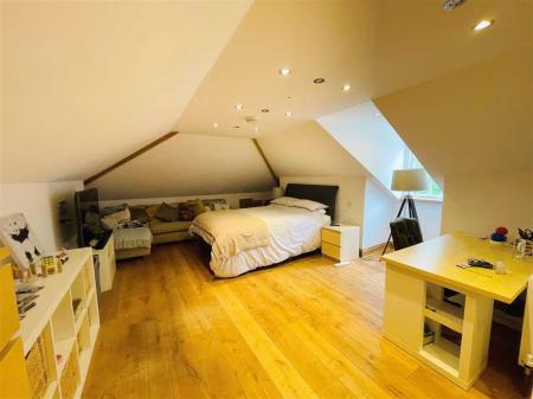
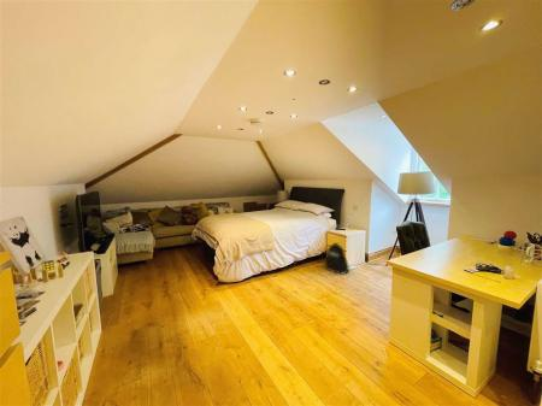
+ backpack (335, 255)
